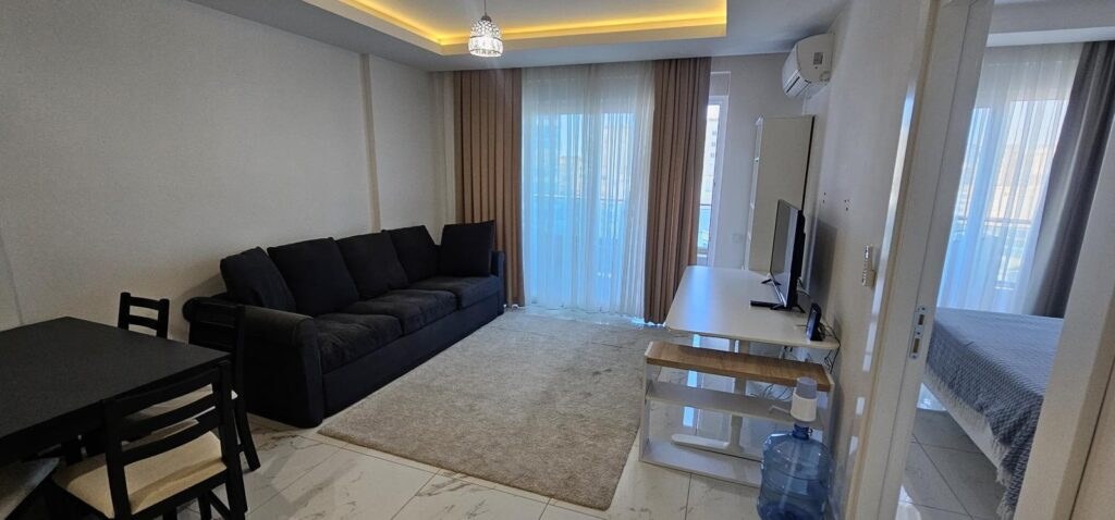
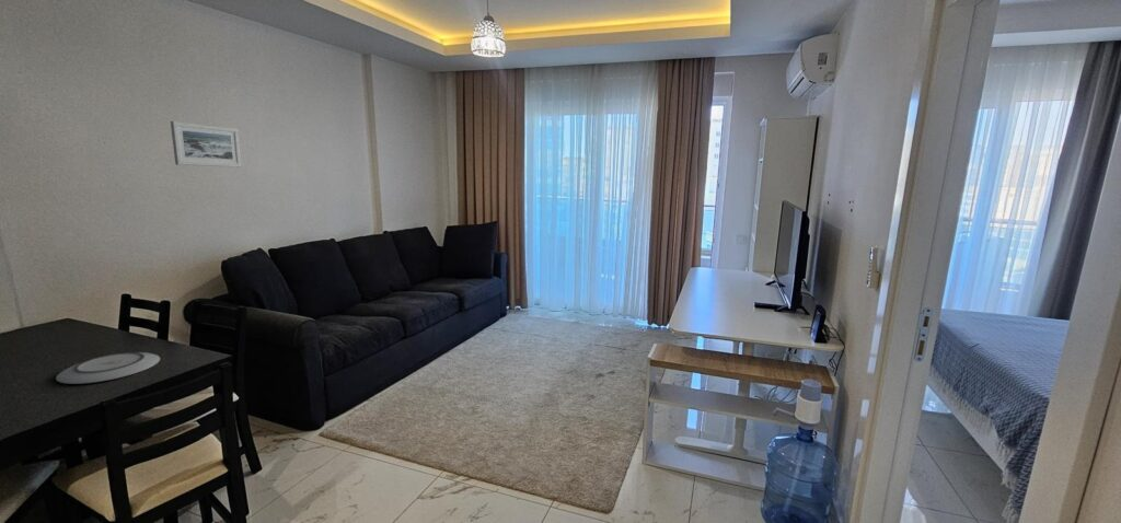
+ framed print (208, 146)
+ plate (111, 364)
